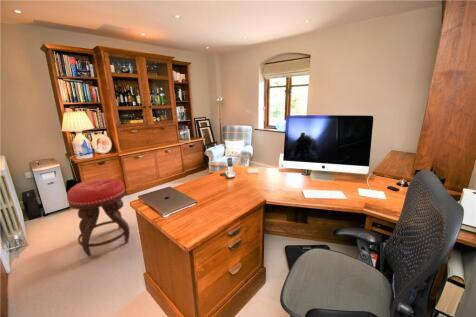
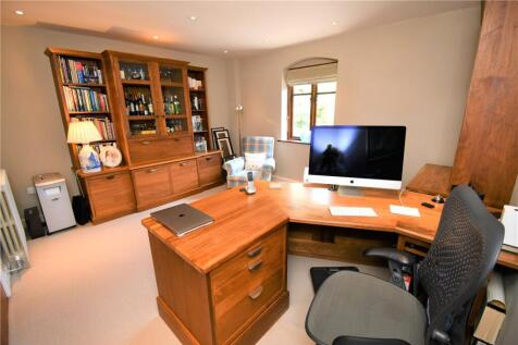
- stool (99, 212)
